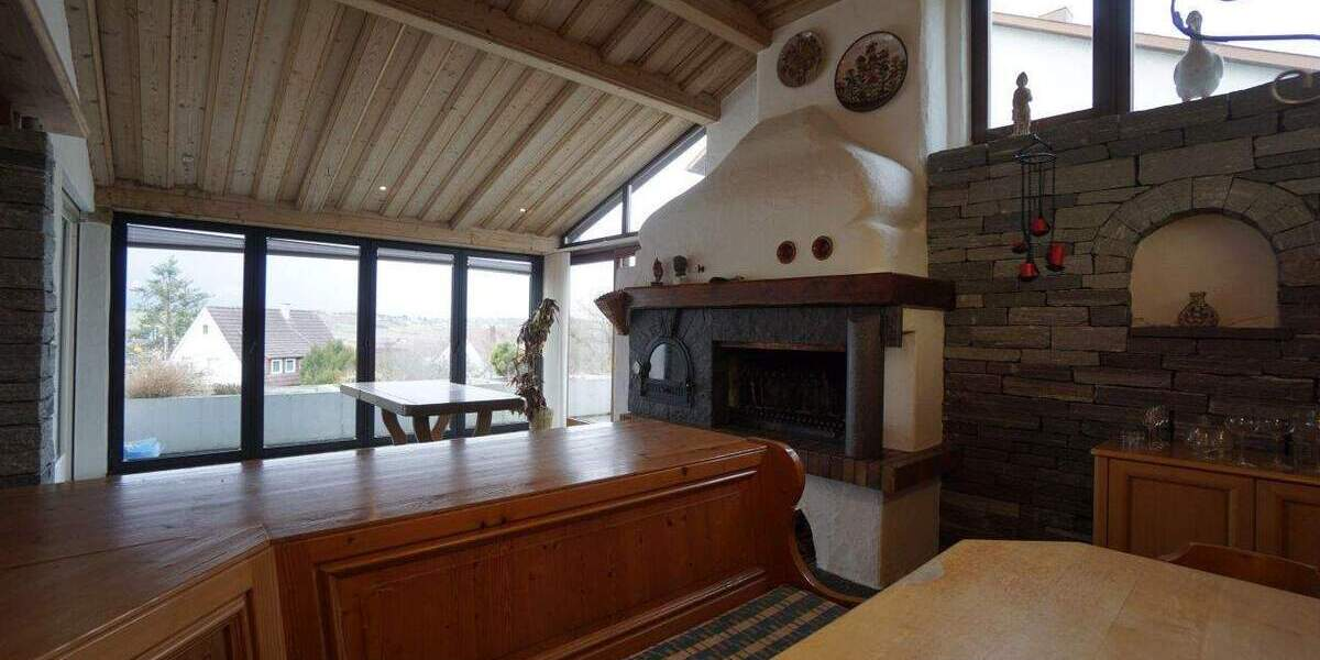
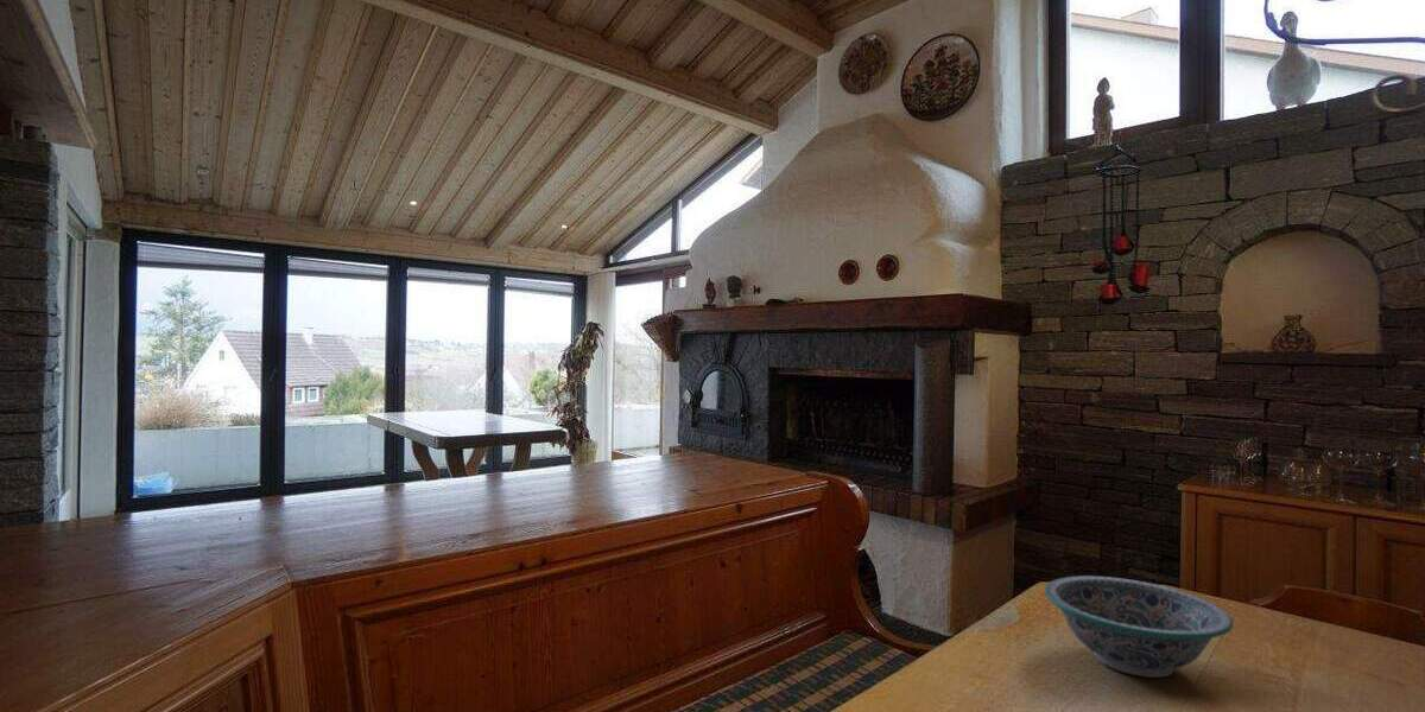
+ decorative bowl (1132, 631)
